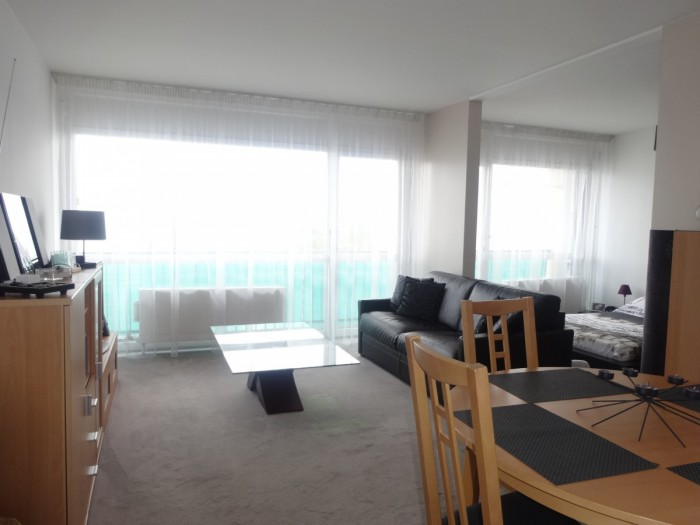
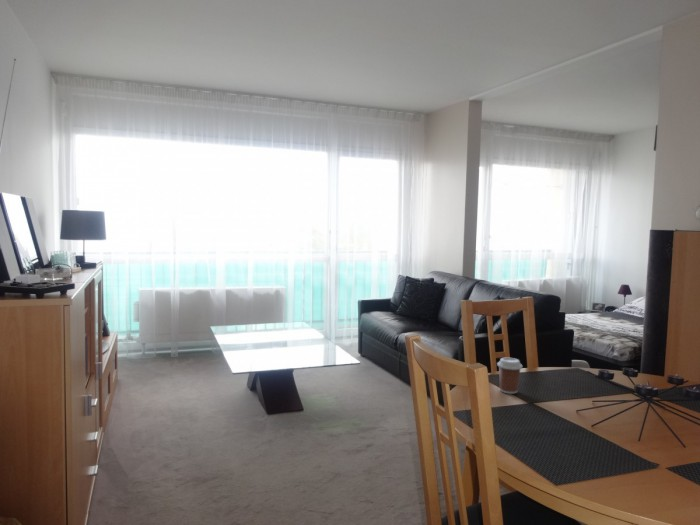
+ coffee cup (509, 375)
